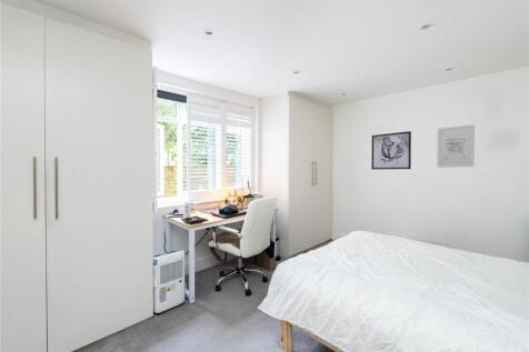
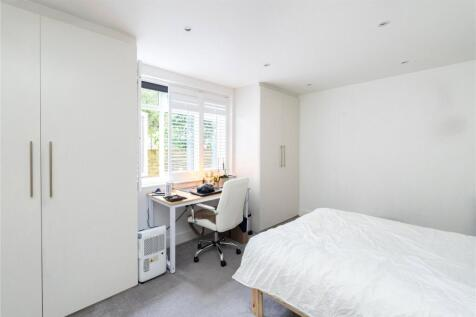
- wall art (390, 151)
- wall art (455, 147)
